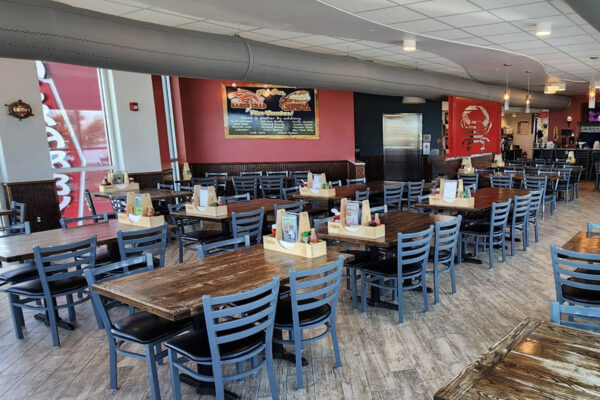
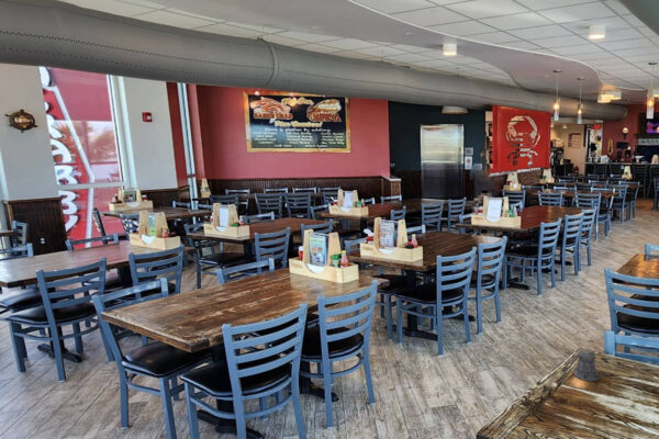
+ pepper shaker (583, 362)
